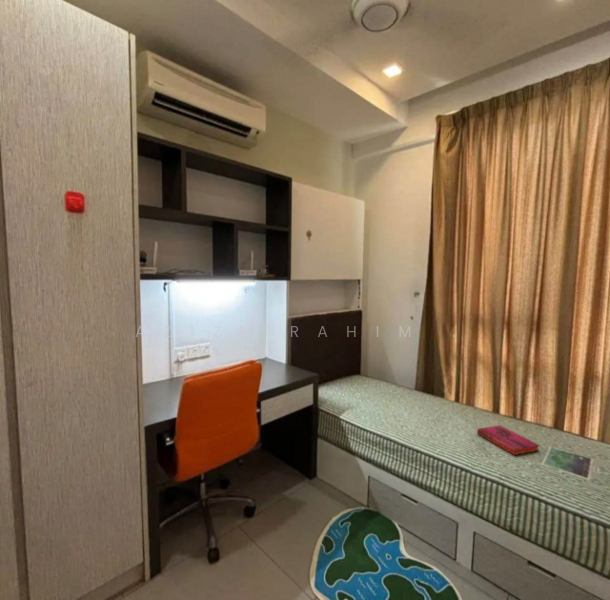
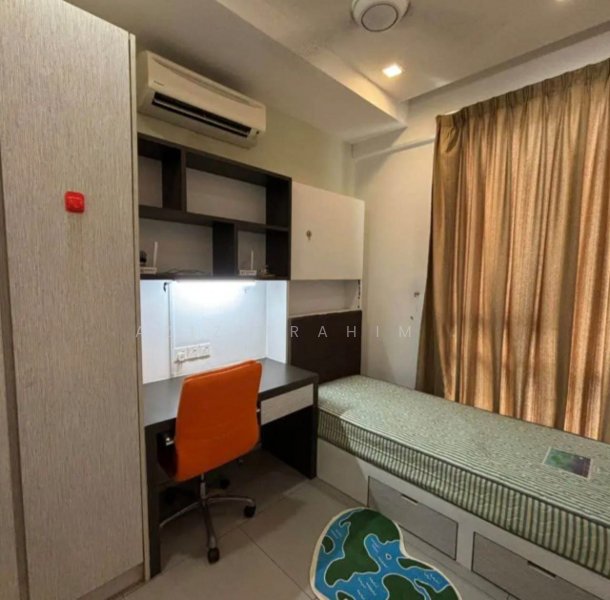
- hardback book (506, 439)
